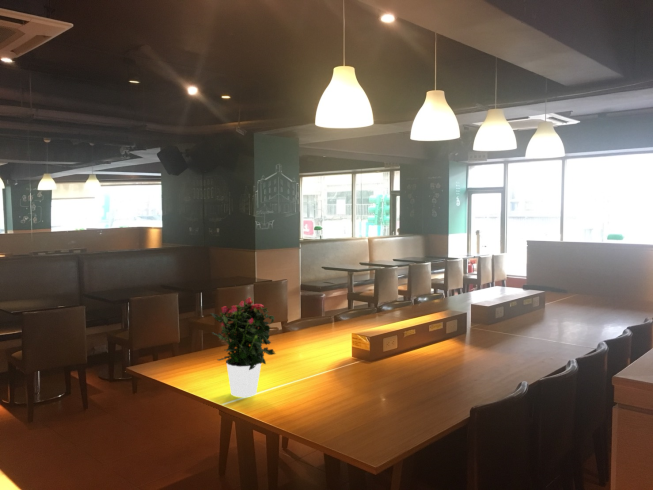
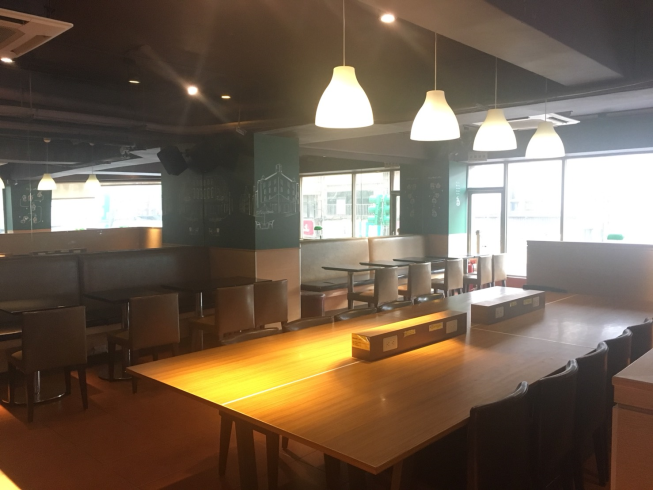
- potted flower (244, 346)
